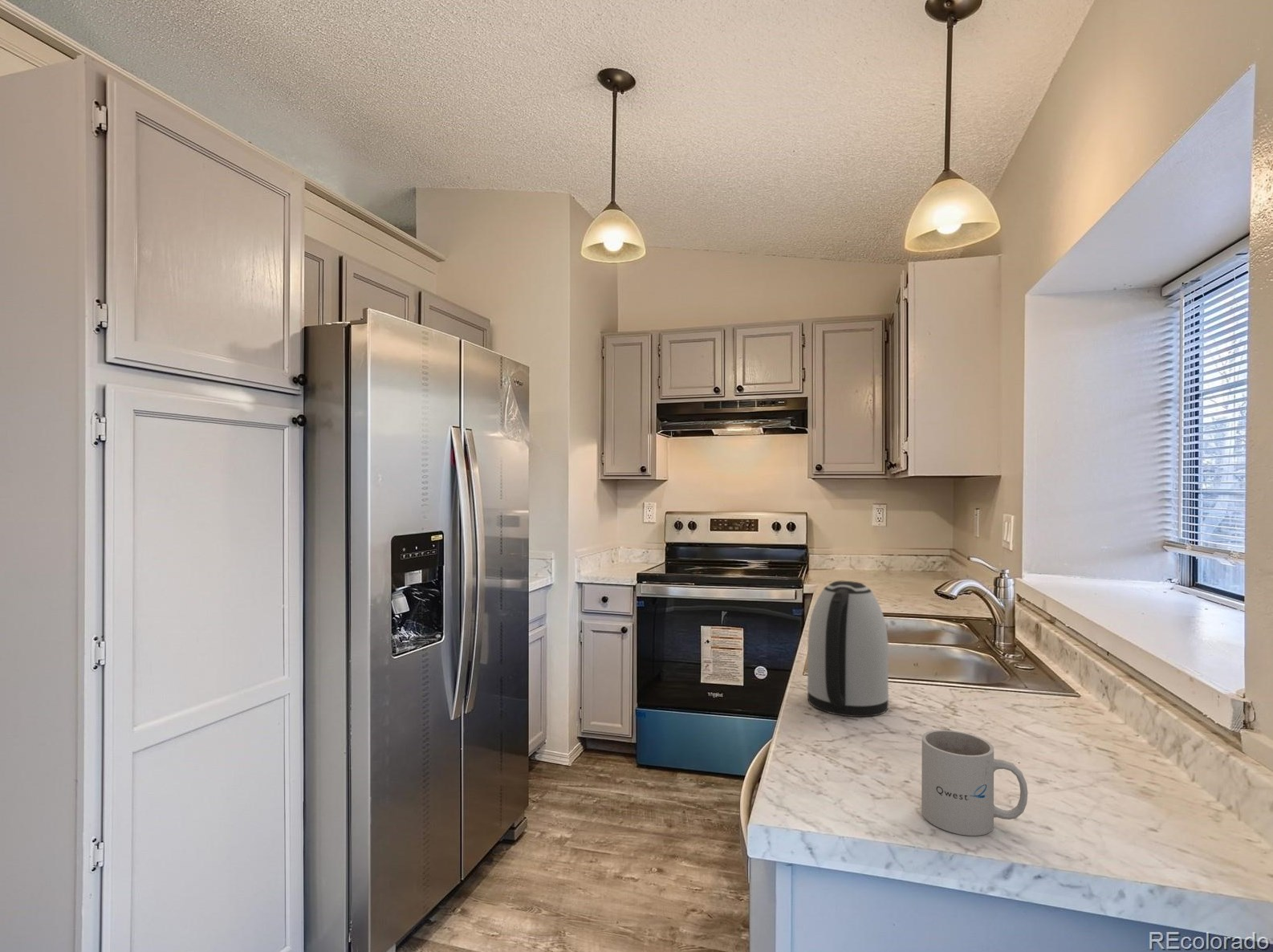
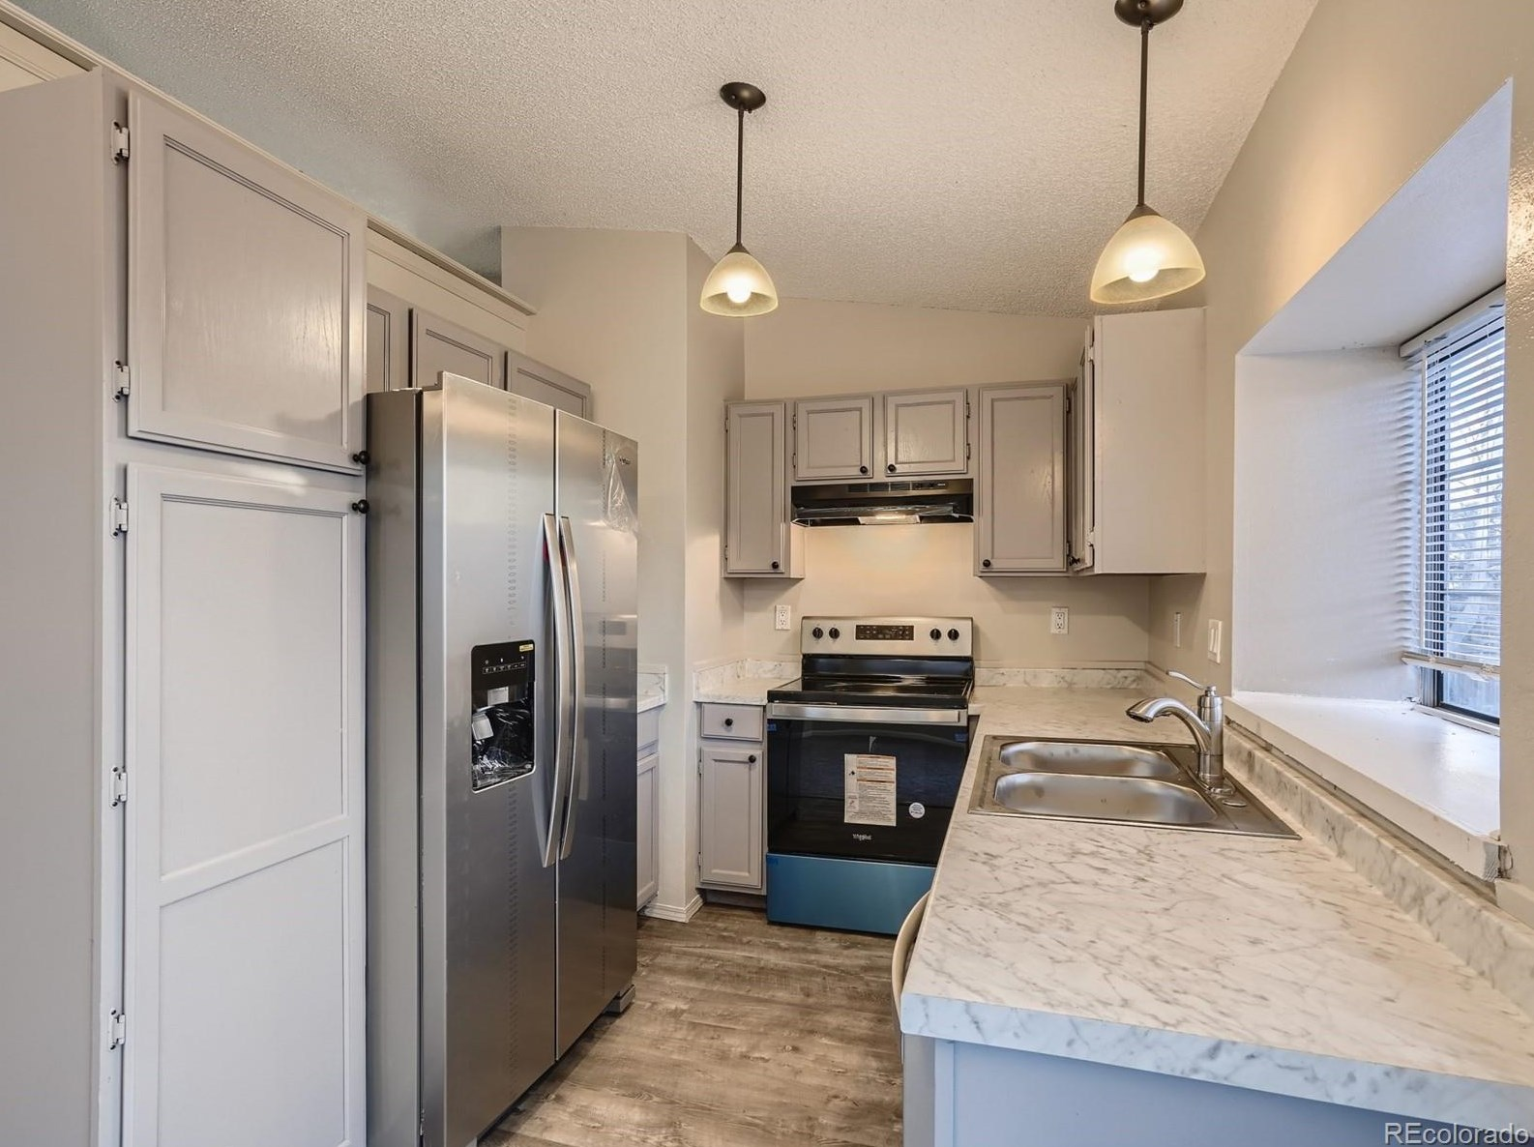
- kettle (844, 645)
- mug (972, 783)
